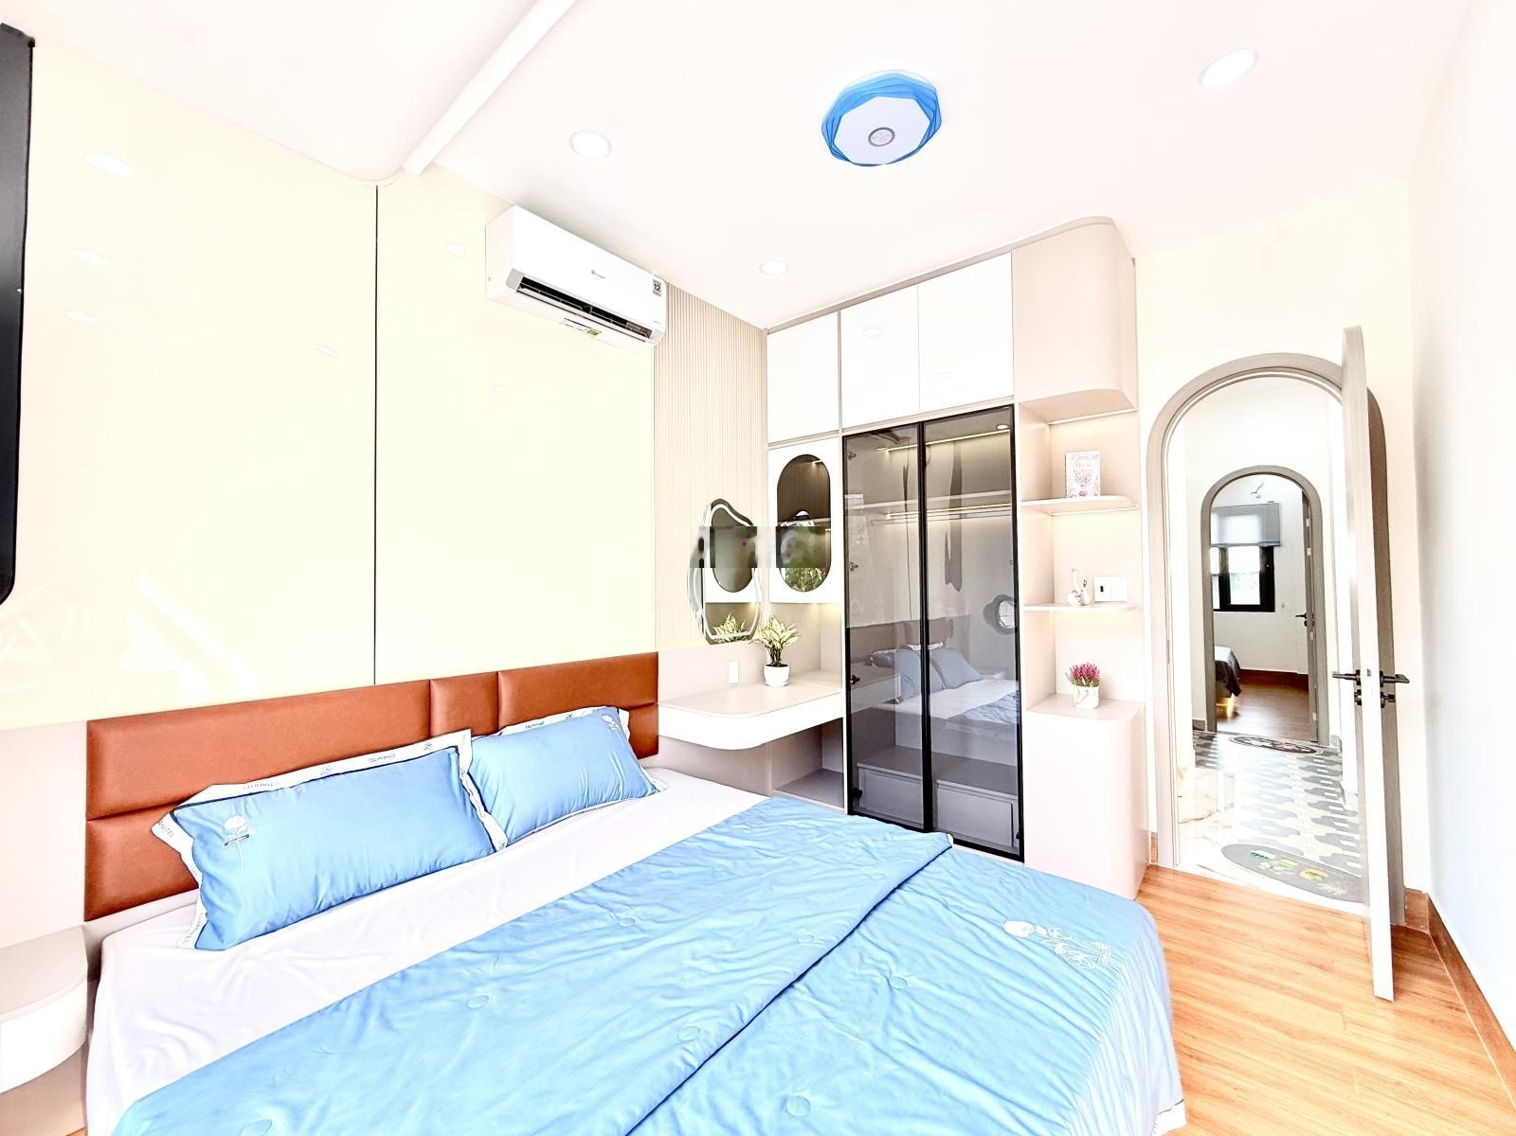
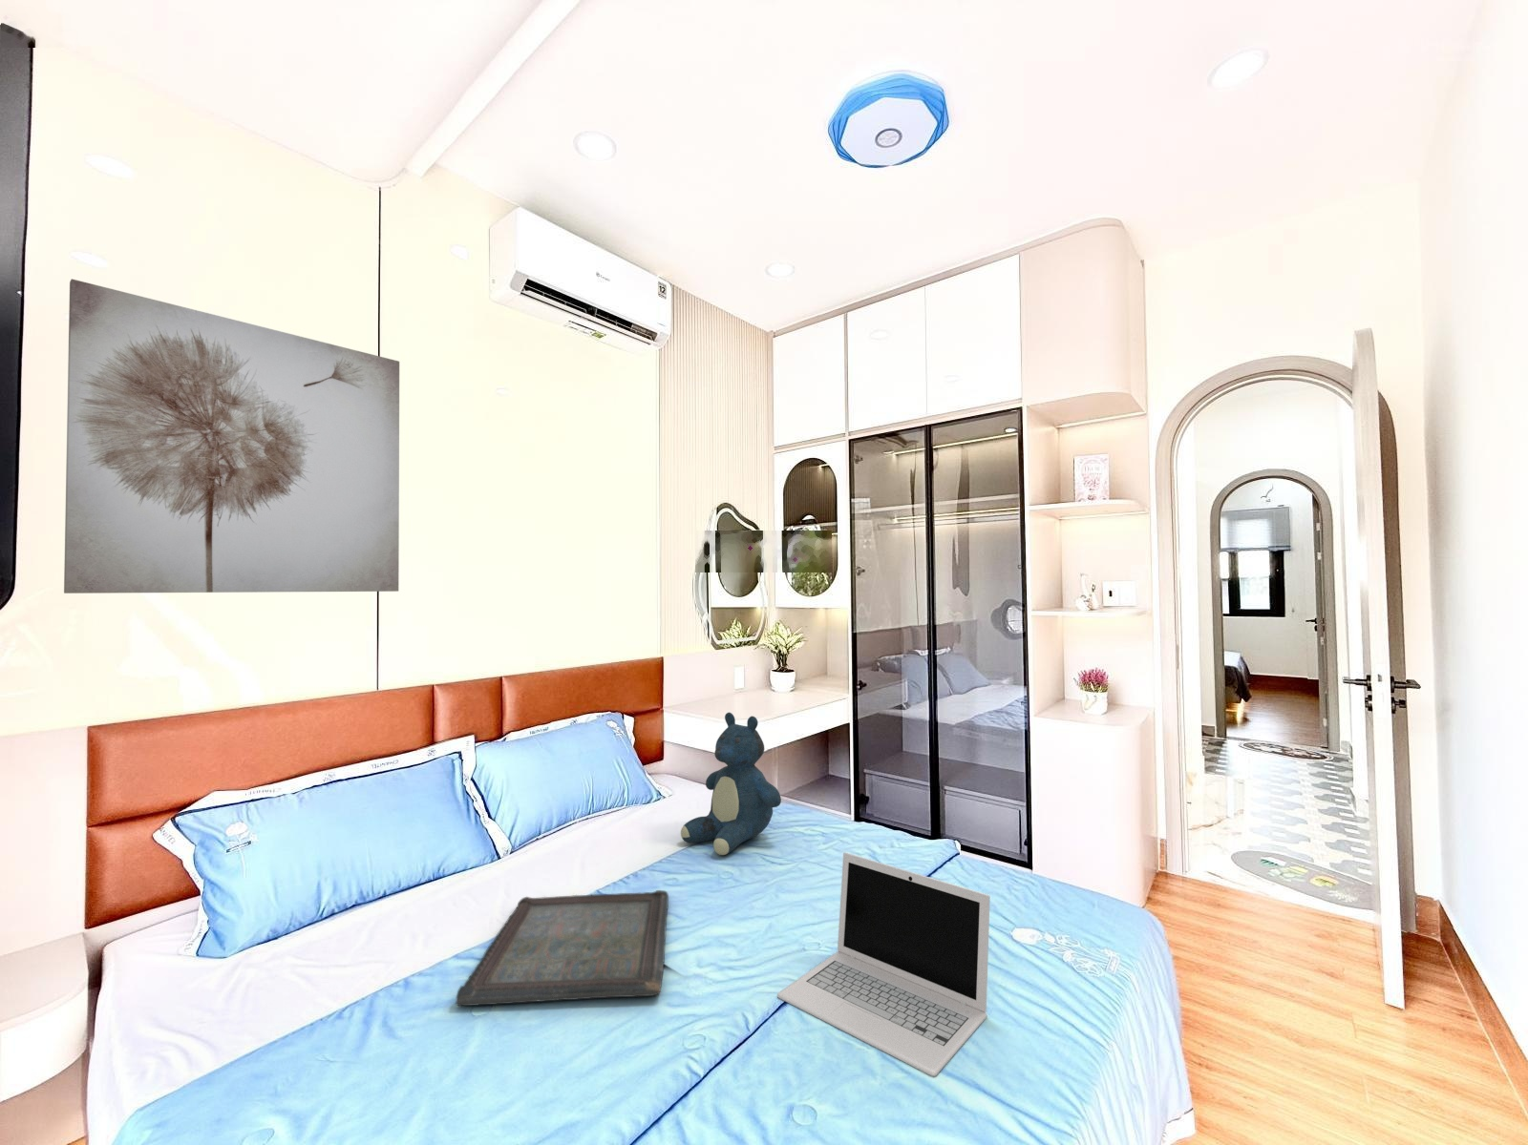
+ laptop (882, 947)
+ serving tray (581, 939)
+ wall art (257, 459)
+ teddy bear (728, 778)
